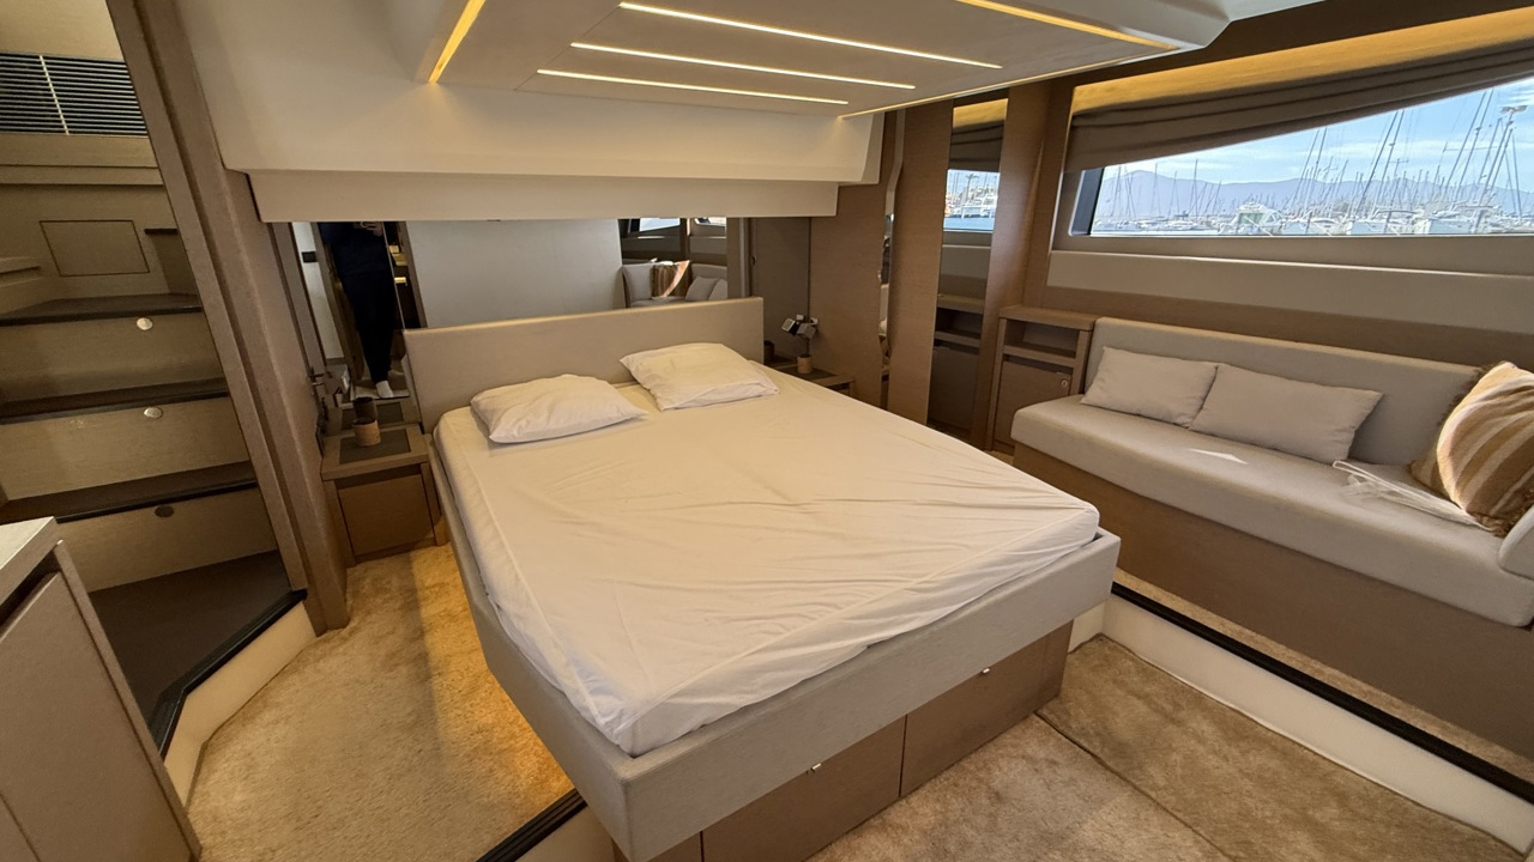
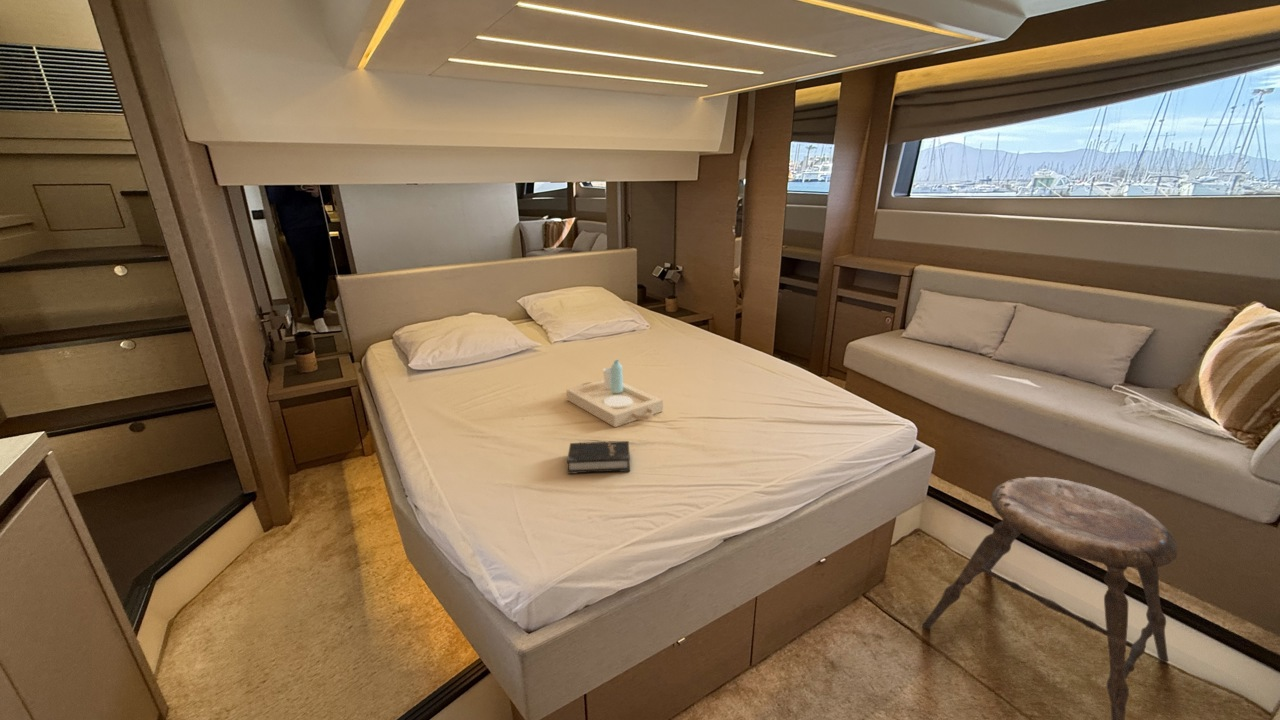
+ hardback book (599, 456)
+ serving tray (612, 386)
+ stool (1052, 600)
